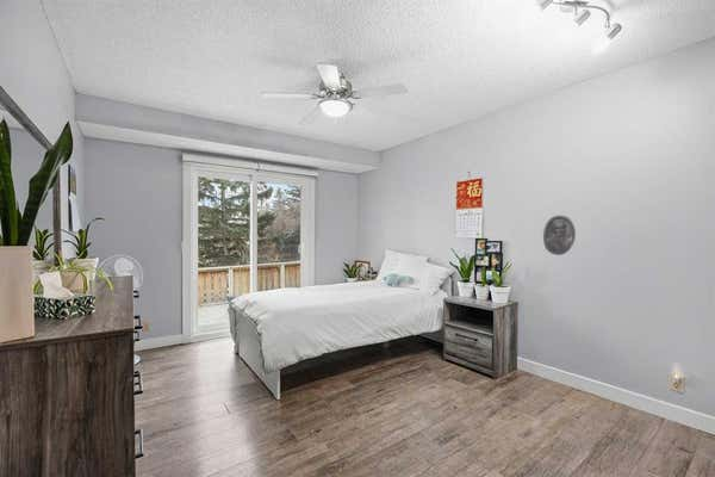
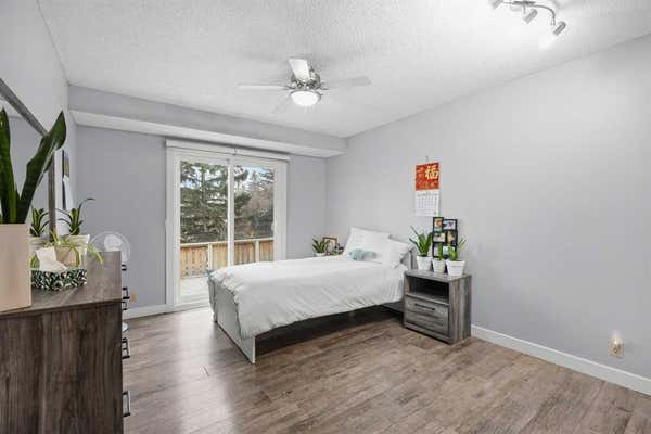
- portrait relief (558, 235)
